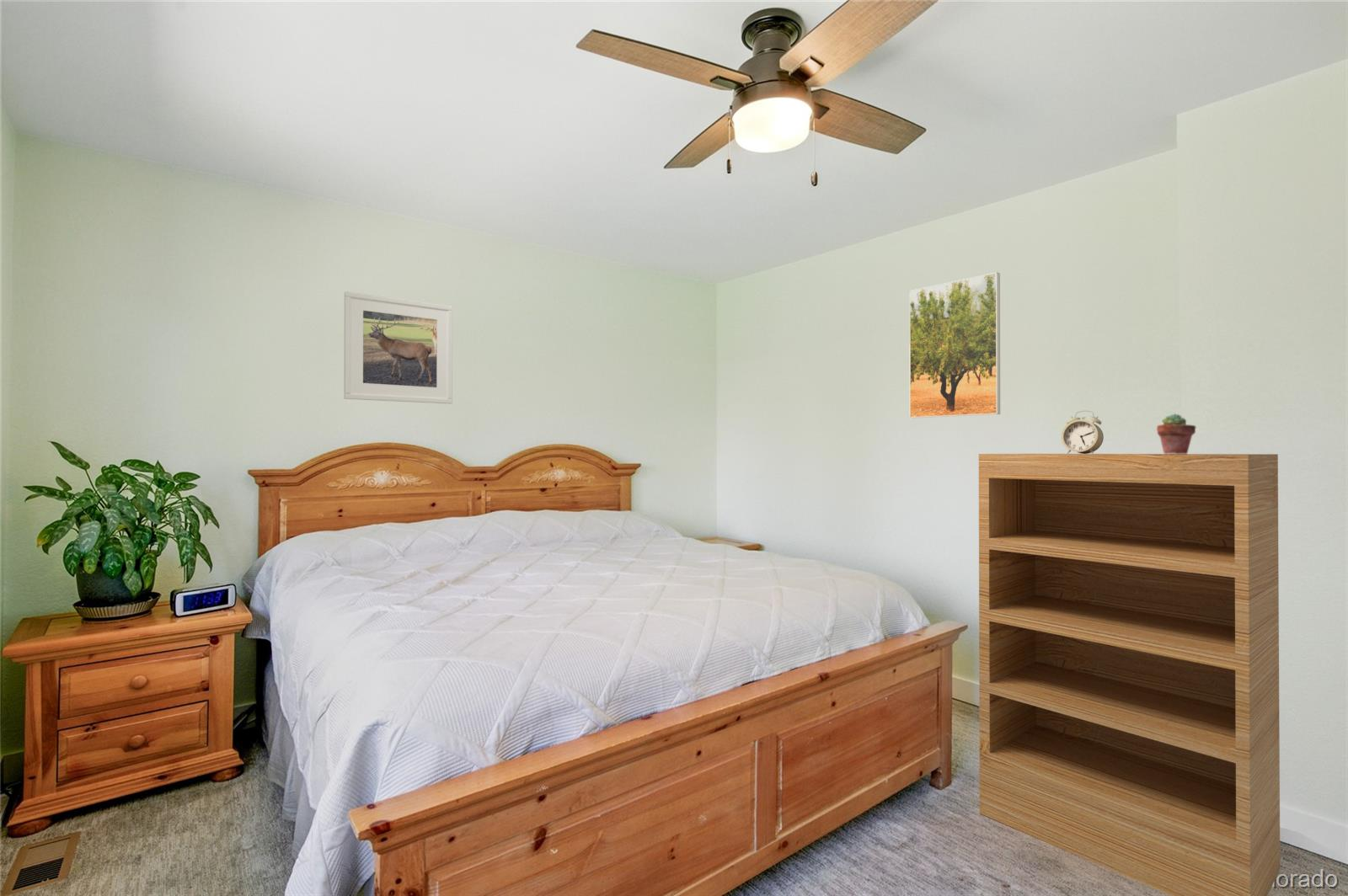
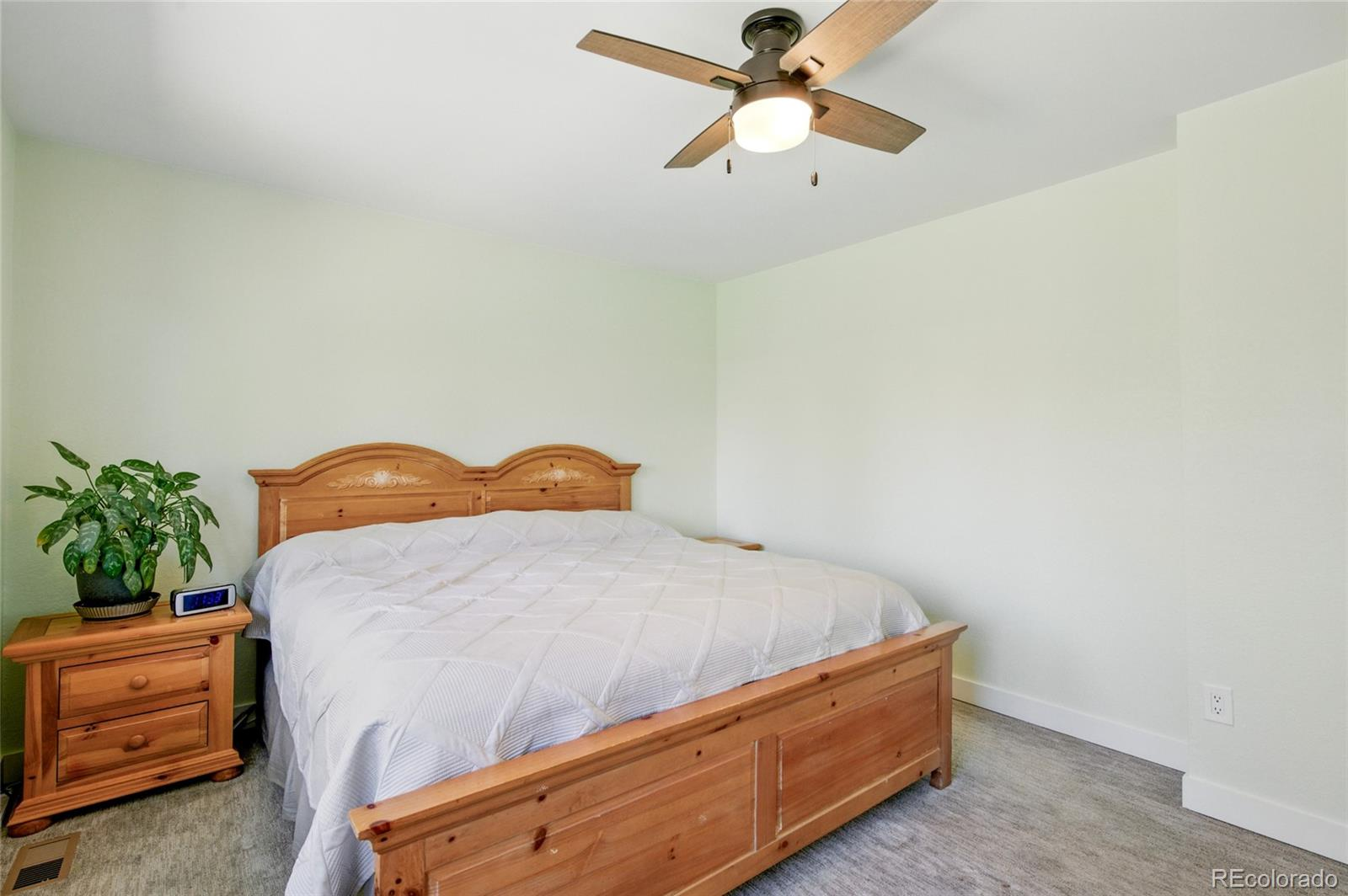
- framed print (400, 350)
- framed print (952, 349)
- bookcase (1118, 646)
- potted succulent (1175, 433)
- alarm clock (1082, 431)
